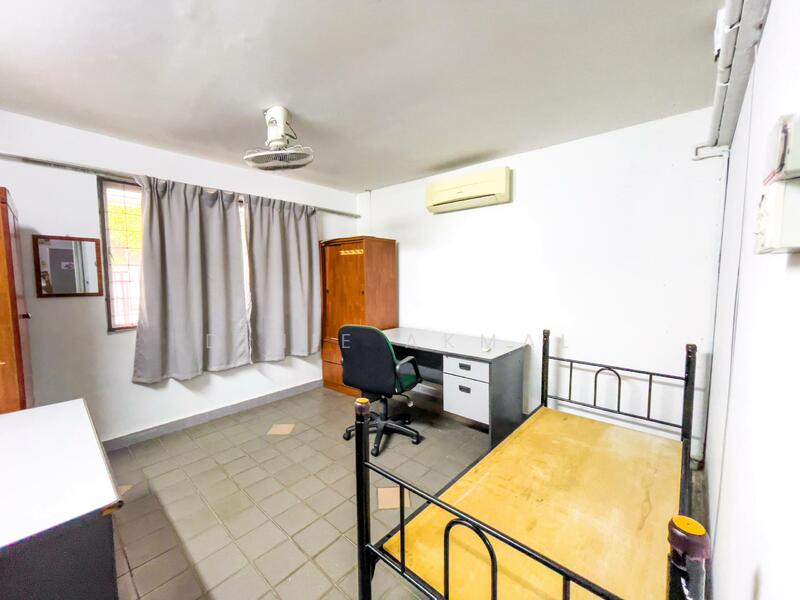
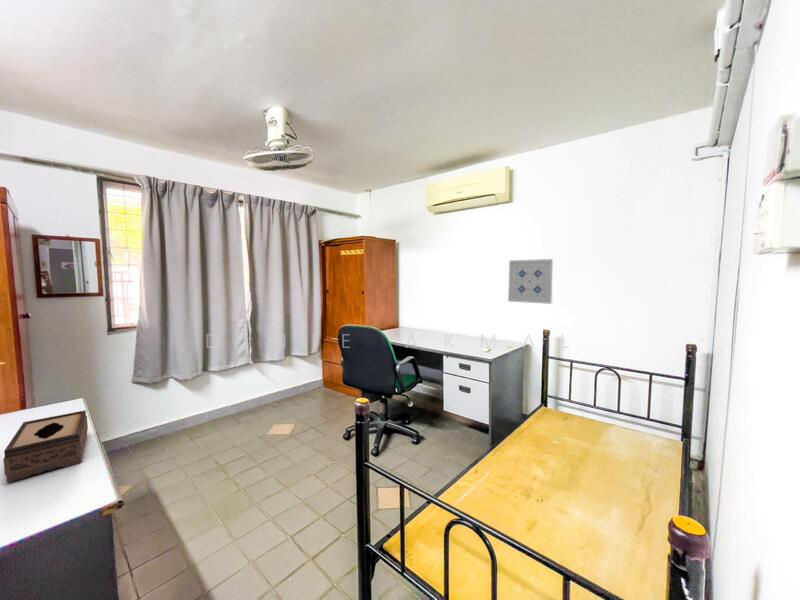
+ wall art (530, 281)
+ tissue box (51, 441)
